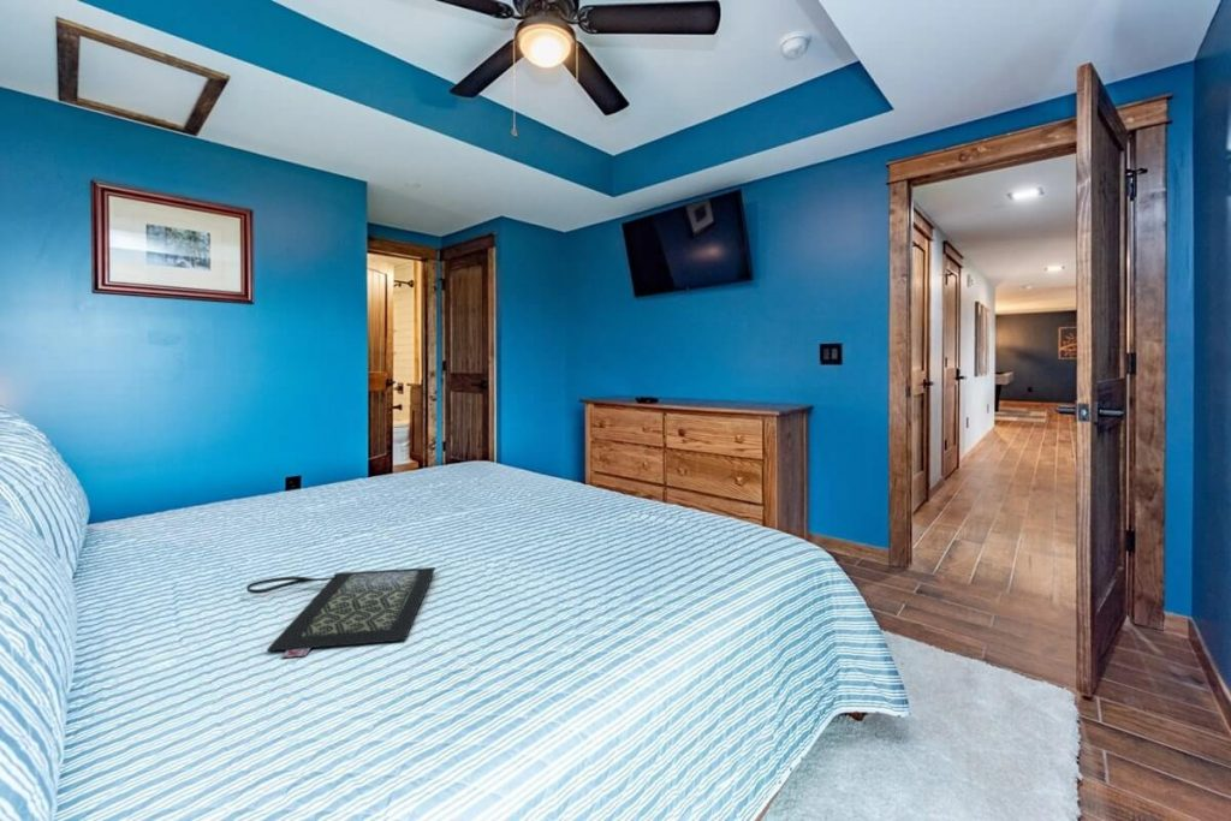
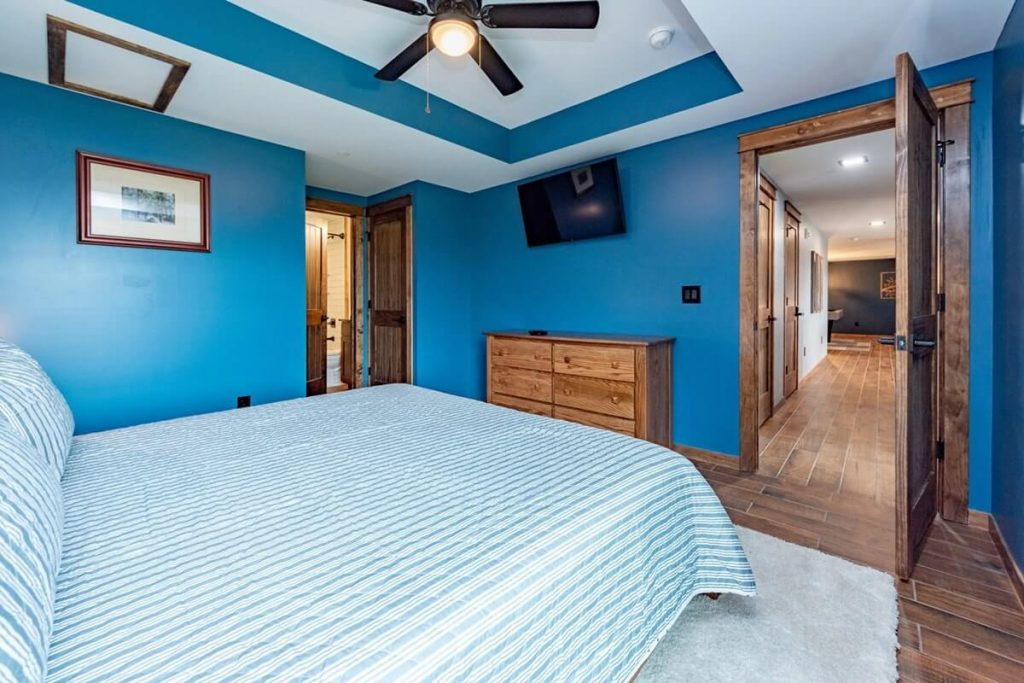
- clutch bag (363, 597)
